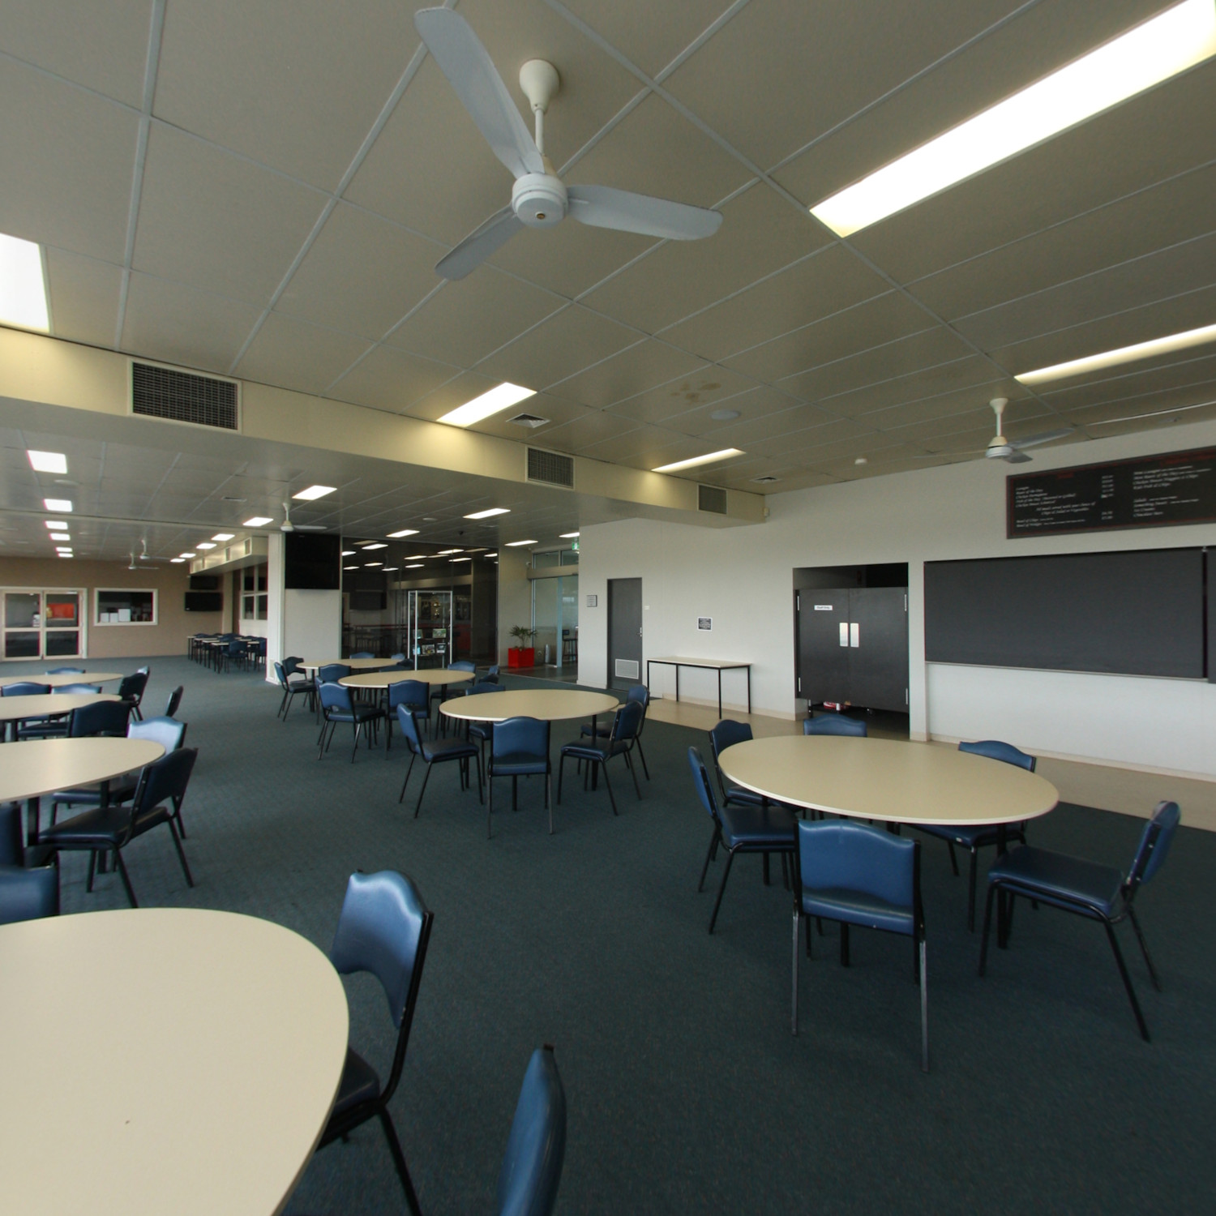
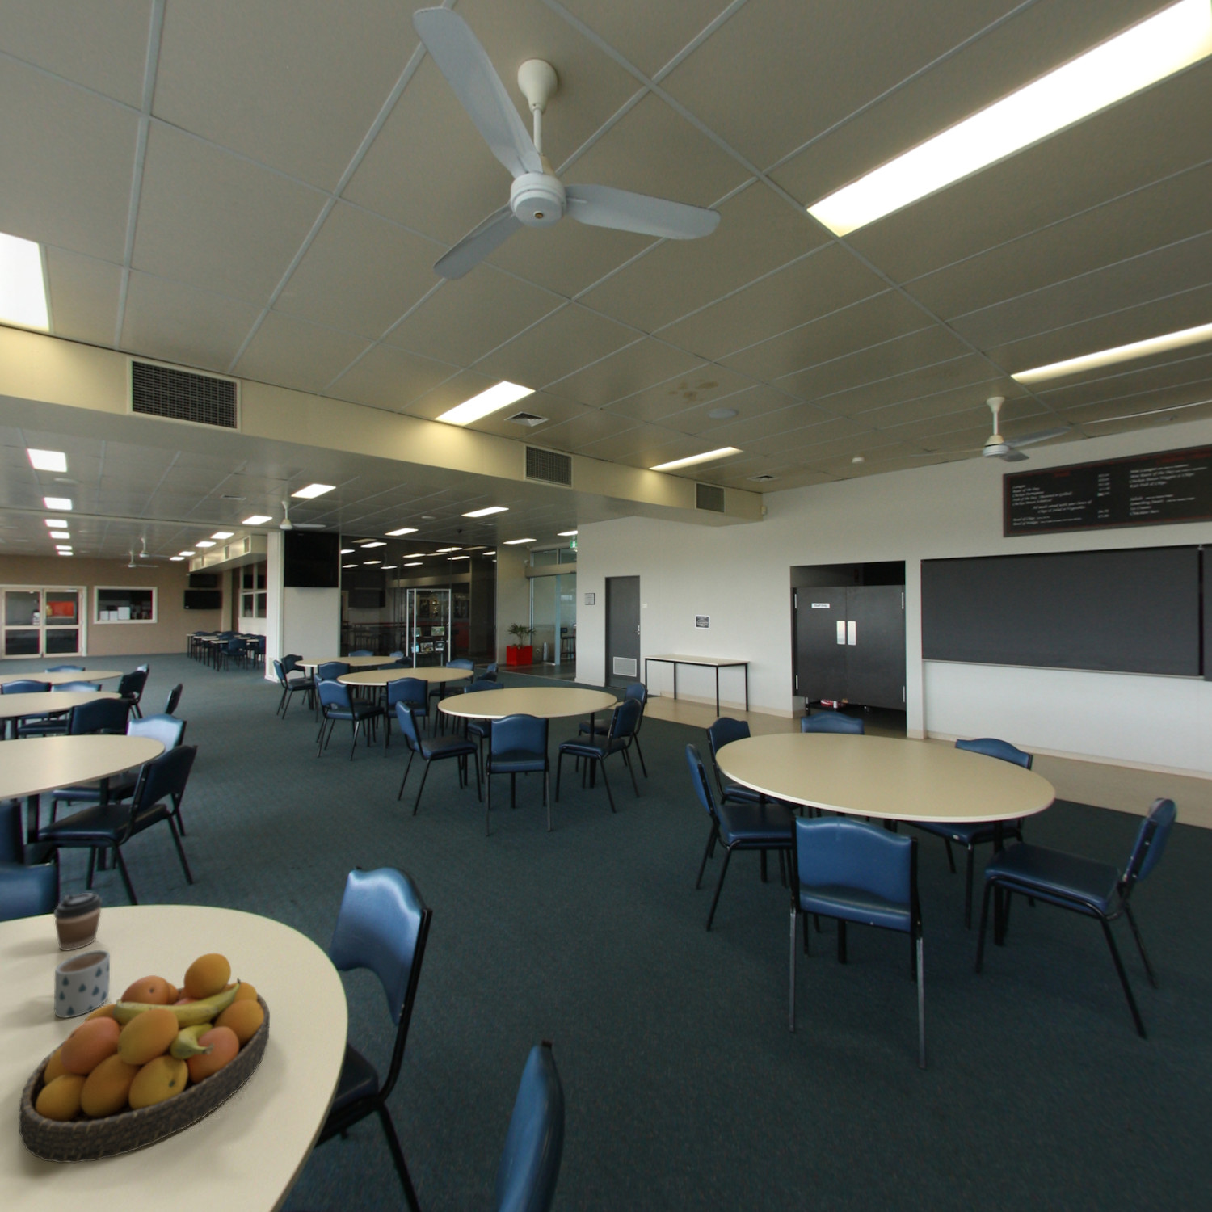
+ coffee cup (79, 919)
+ fruit bowl (158, 1029)
+ mug (81, 979)
